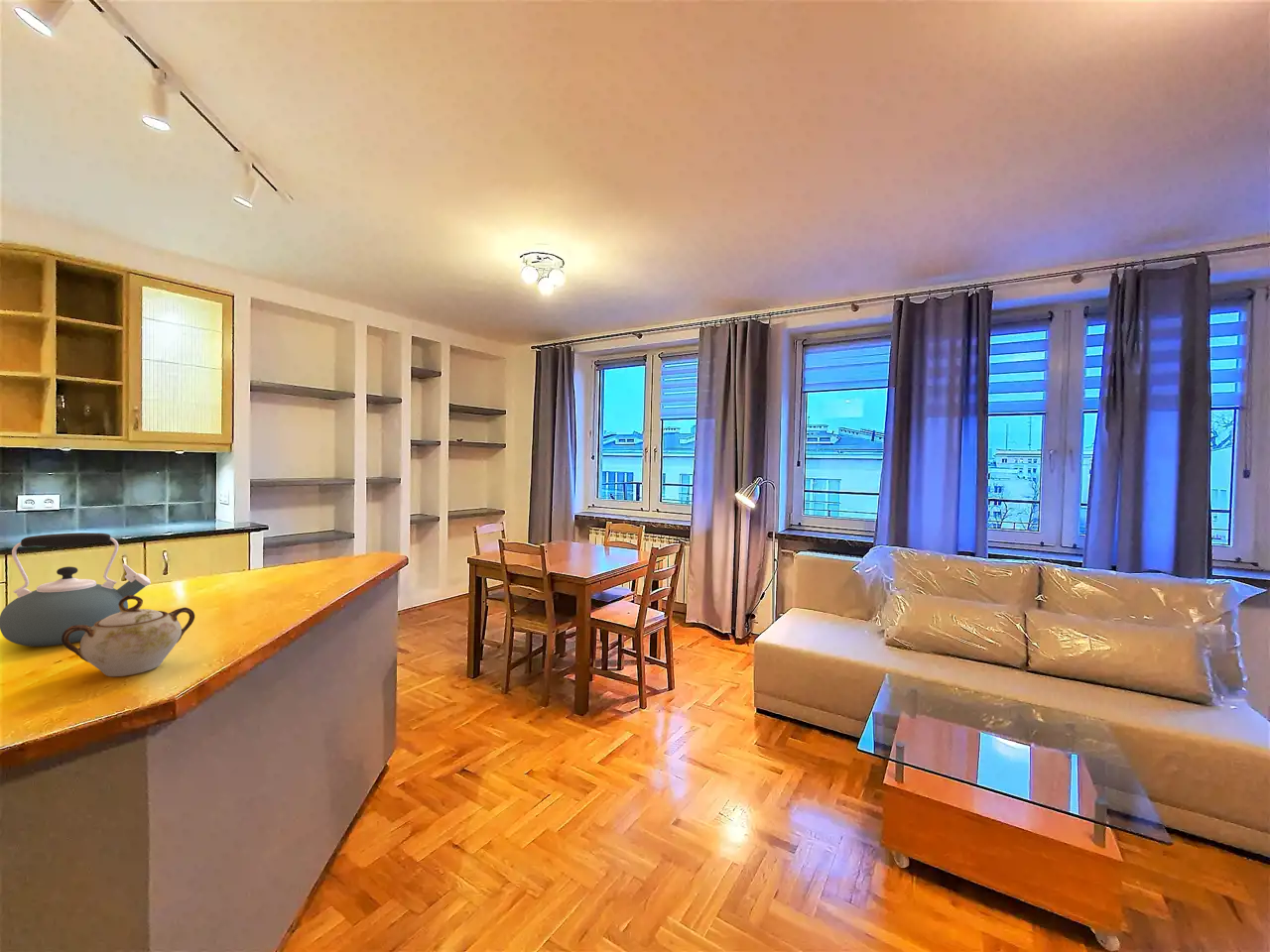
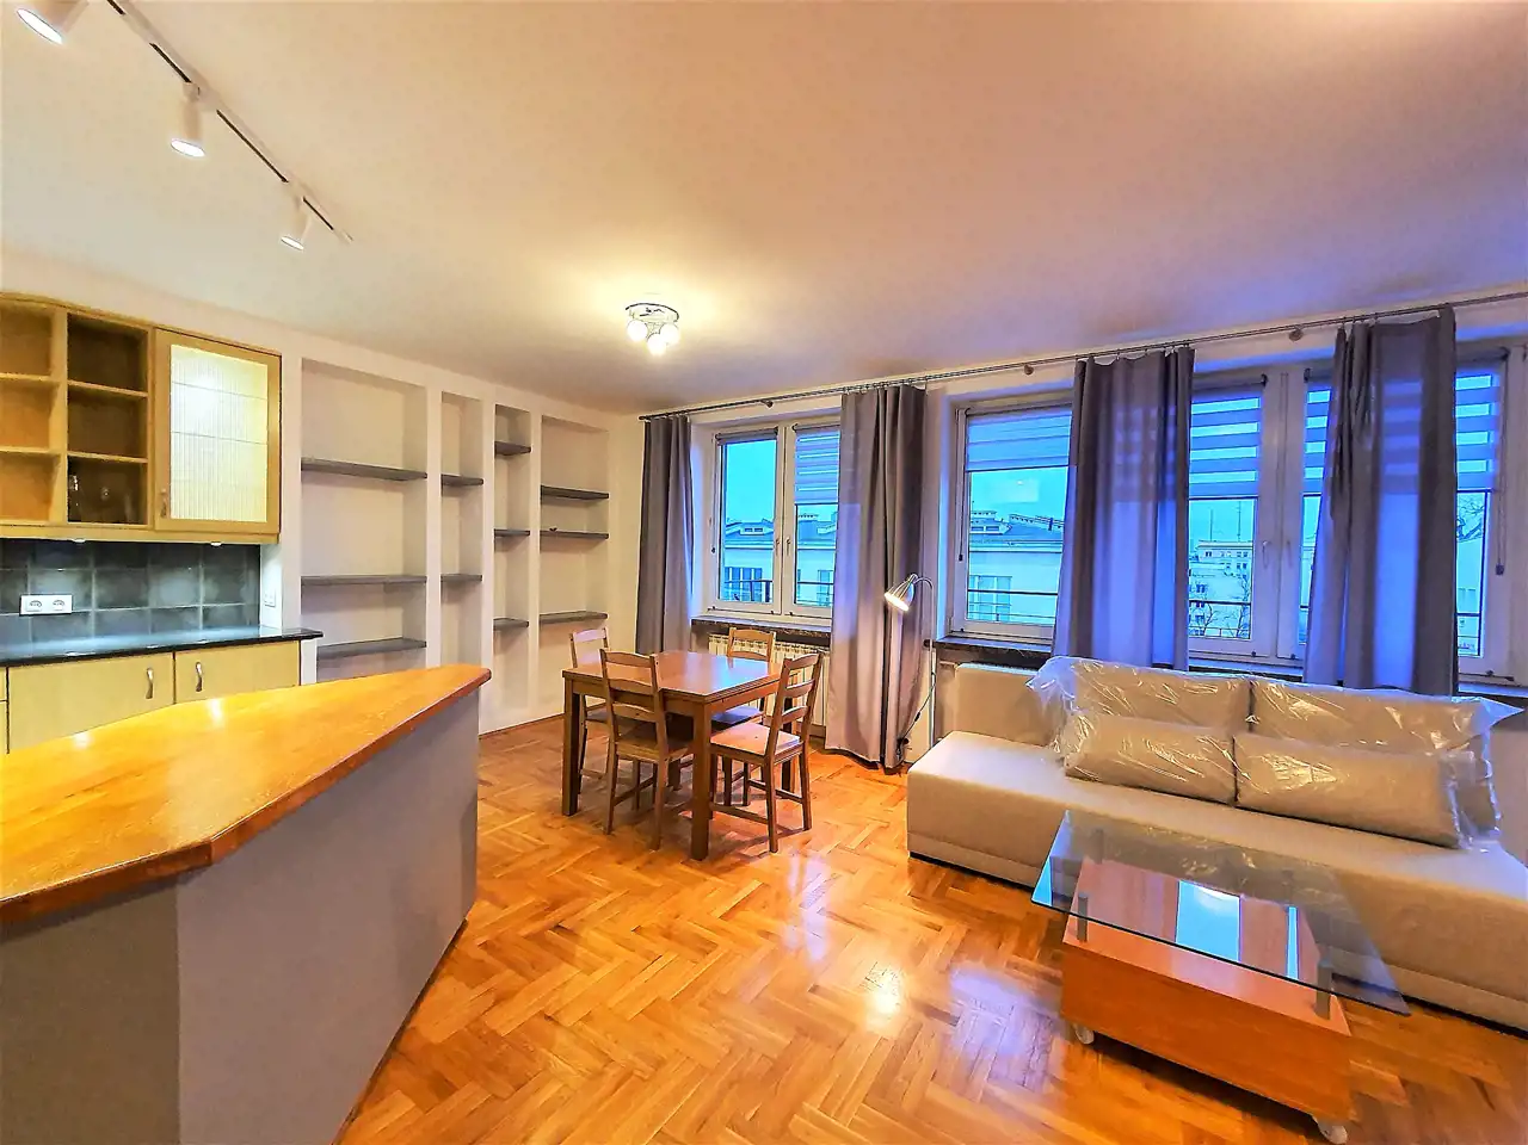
- sugar bowl (132, 632)
- kettle (79, 583)
